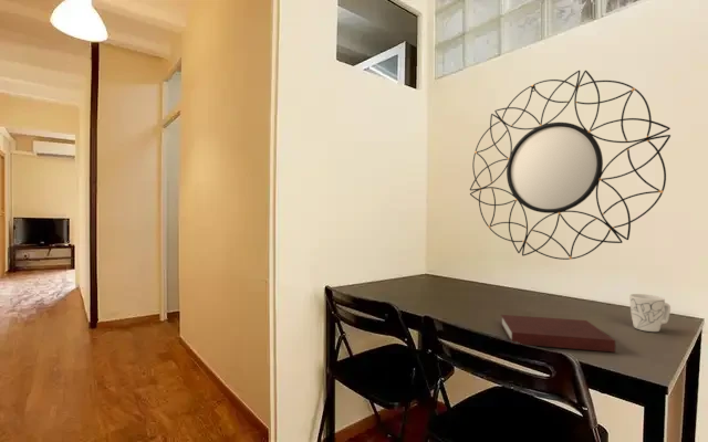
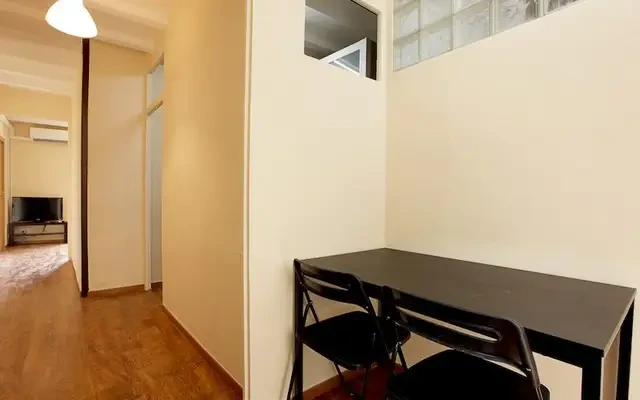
- home mirror (550, 168)
- notebook (551, 330)
- mug (650, 313)
